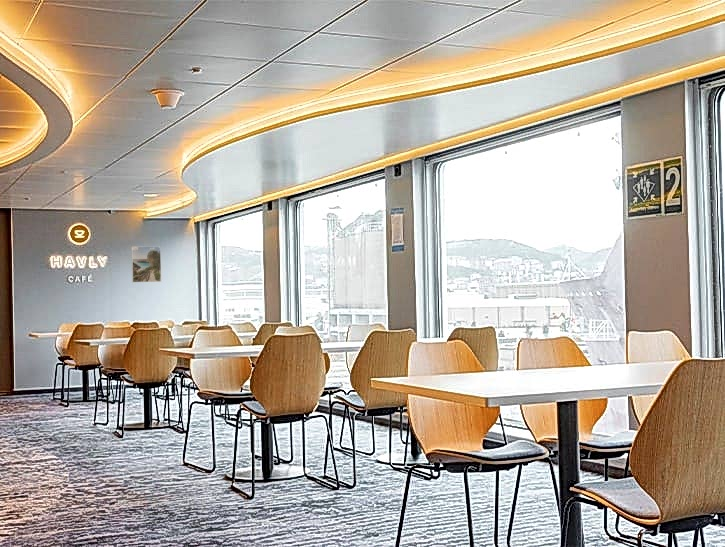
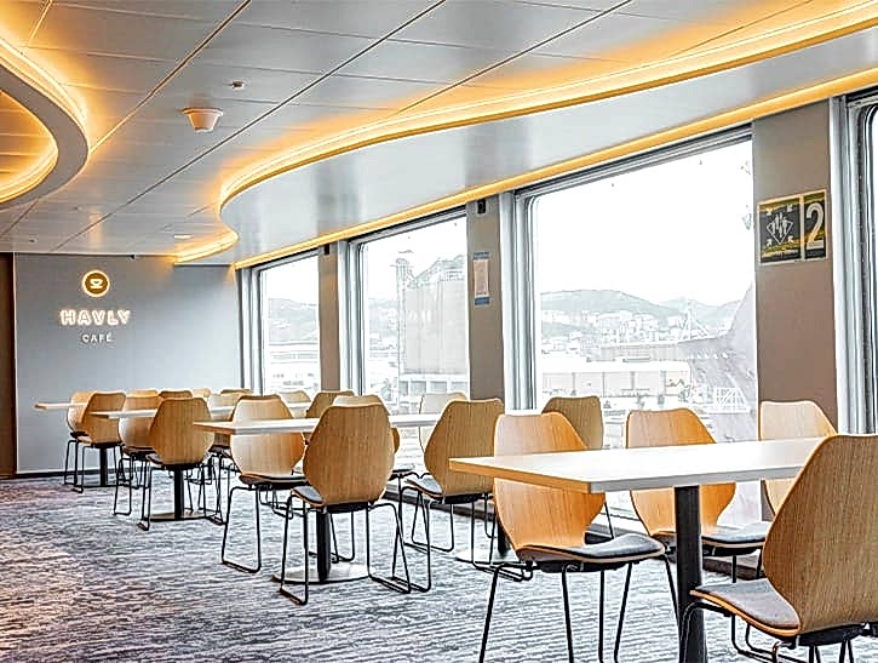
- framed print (146, 264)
